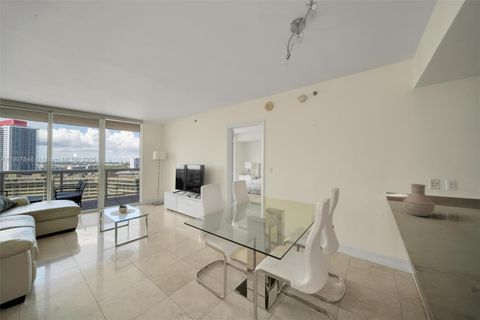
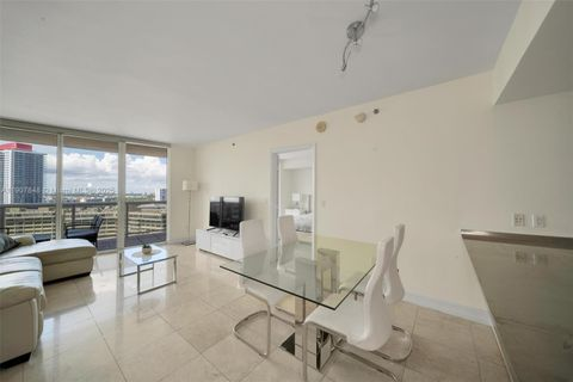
- vase (418, 199)
